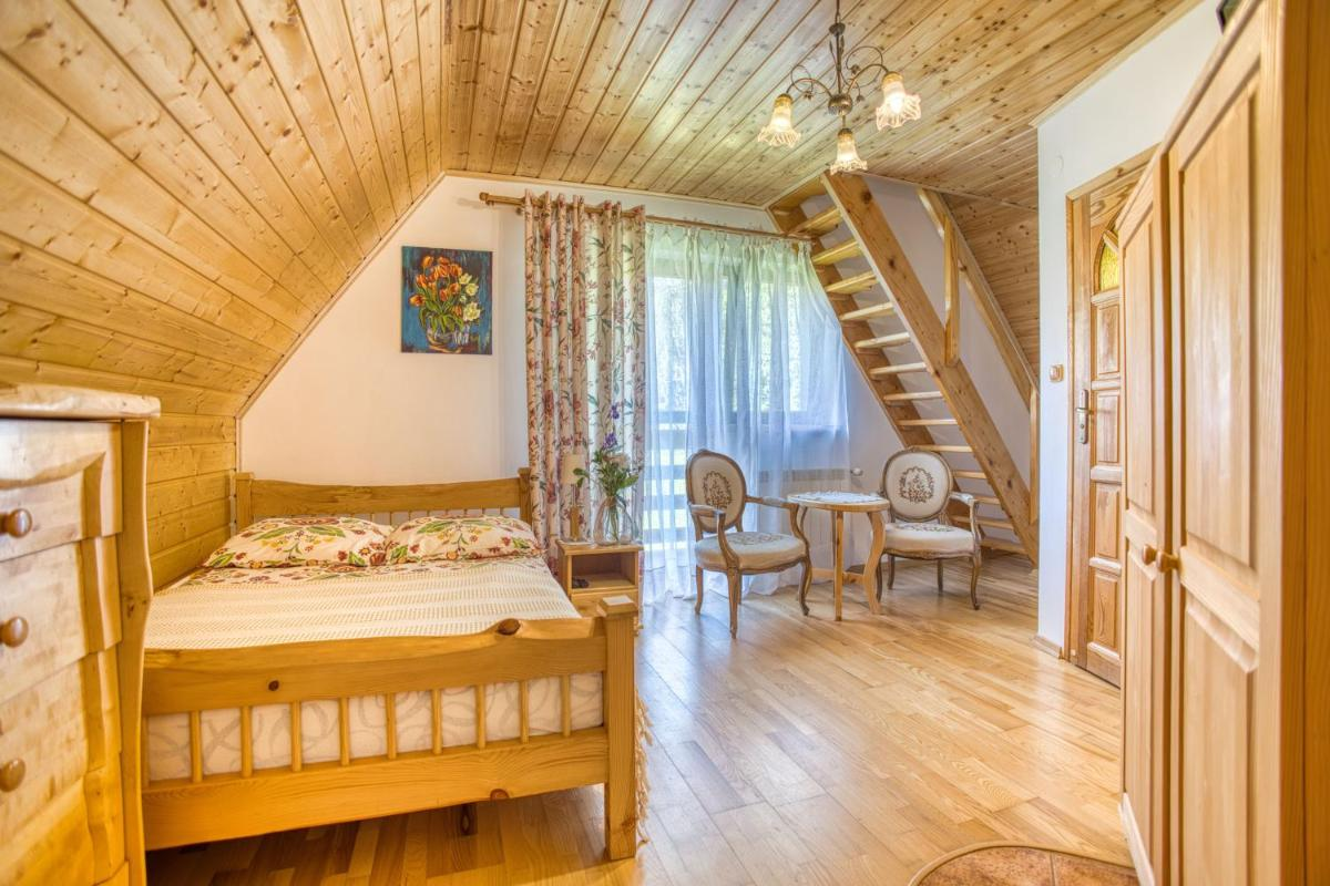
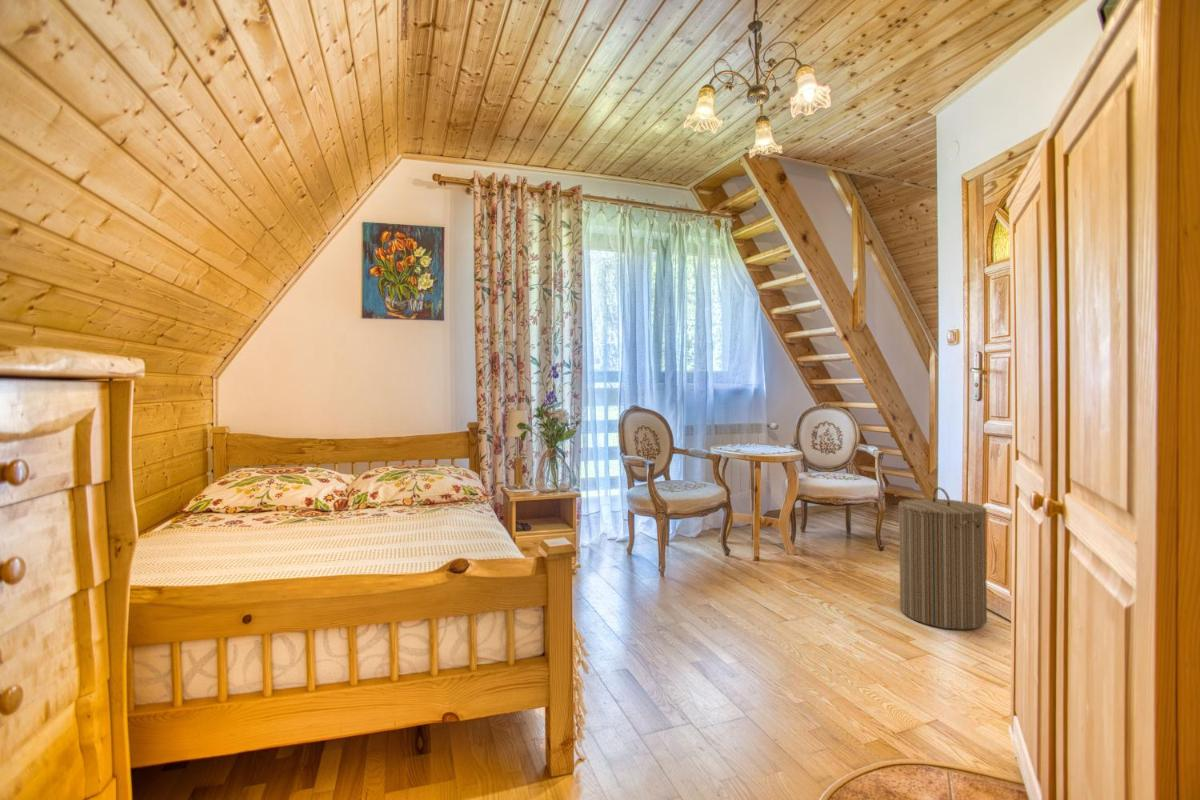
+ laundry hamper (941, 551)
